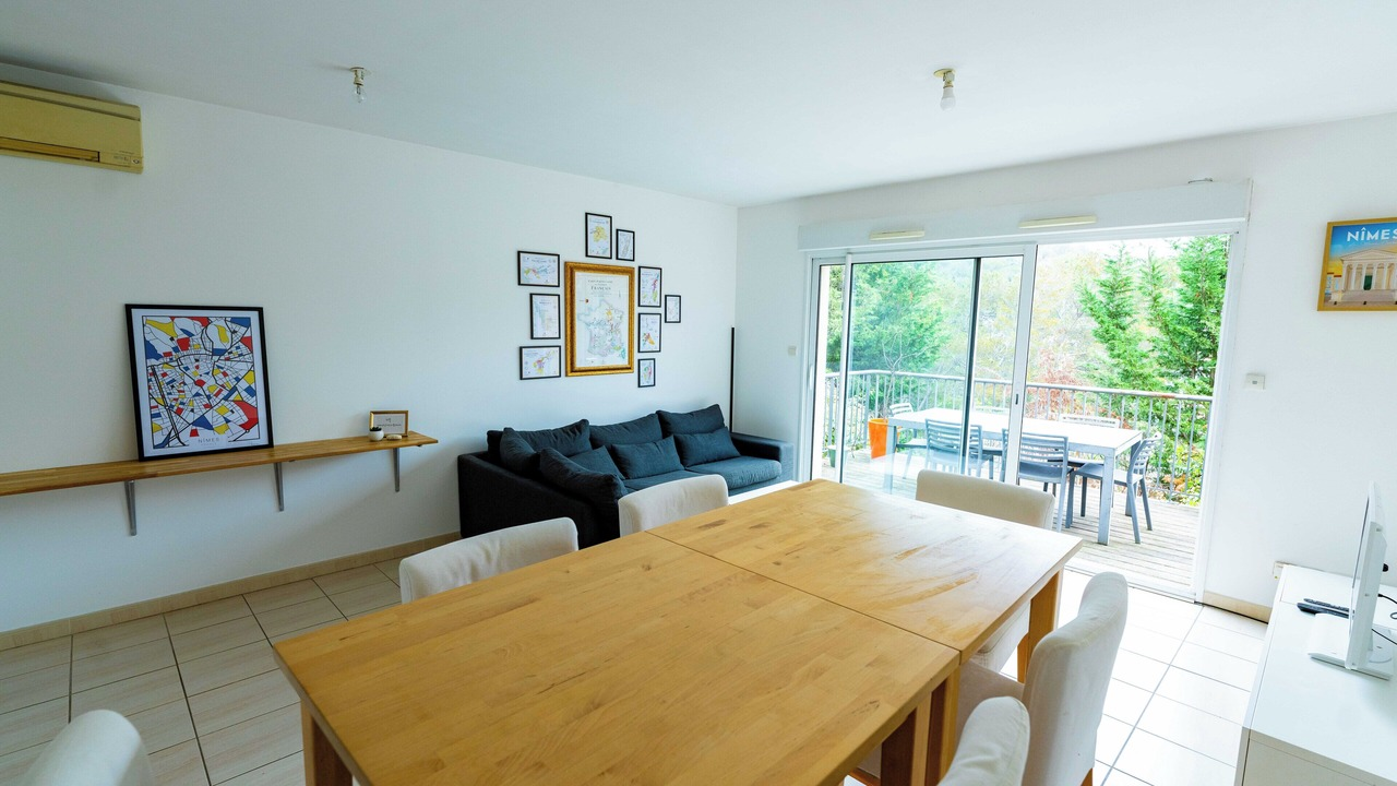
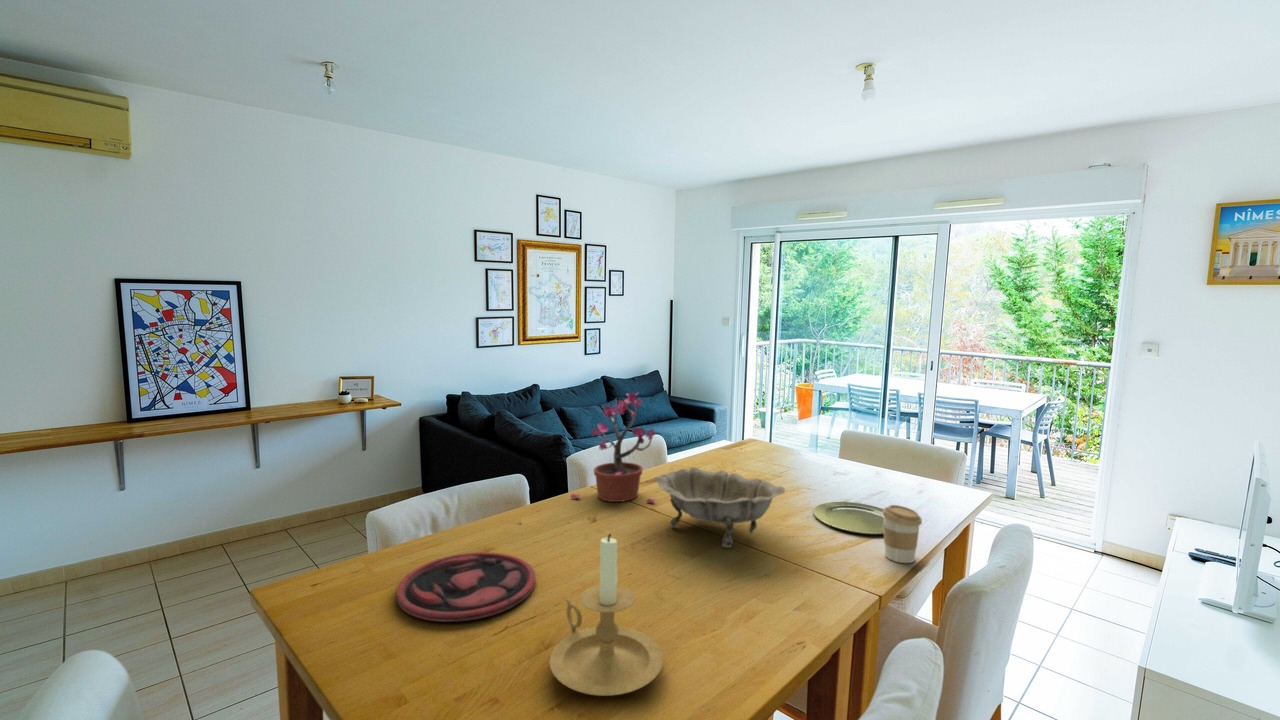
+ plate (857, 517)
+ plate (468, 582)
+ potted plant (613, 445)
+ coffee cup (901, 533)
+ candle holder (607, 602)
+ decorative bowl (716, 504)
